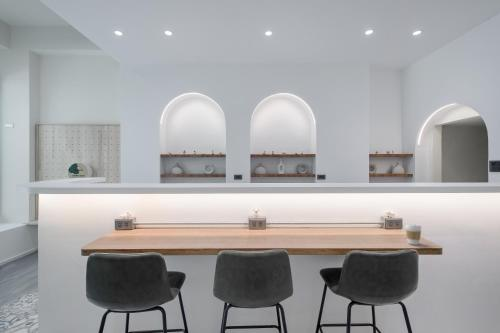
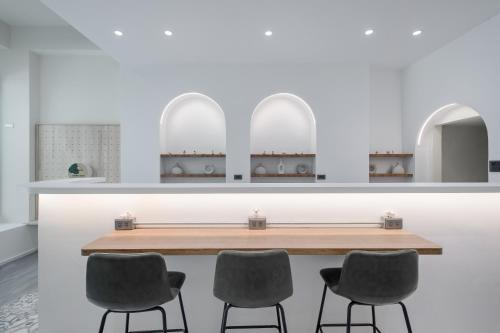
- coffee cup (413, 233)
